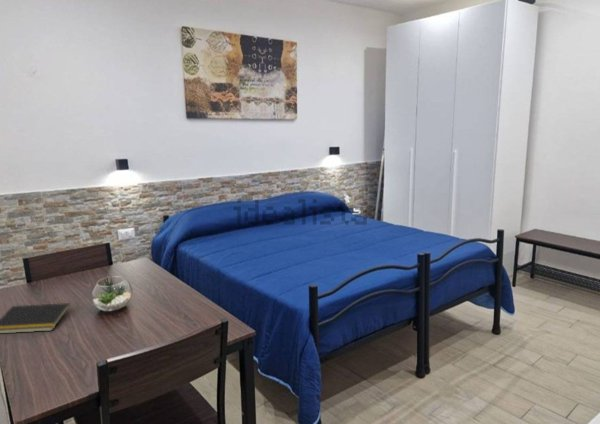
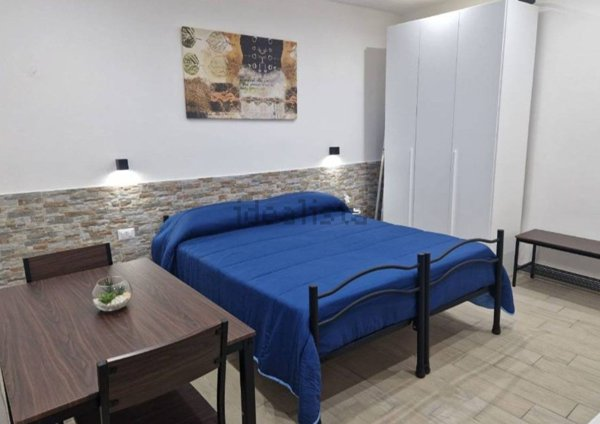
- notepad (31, 317)
